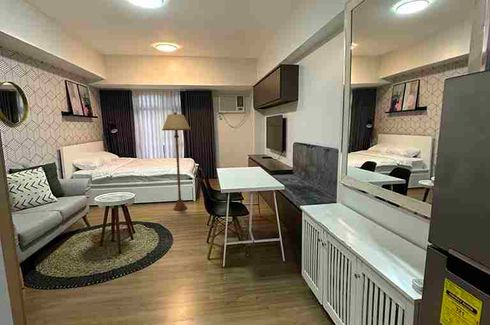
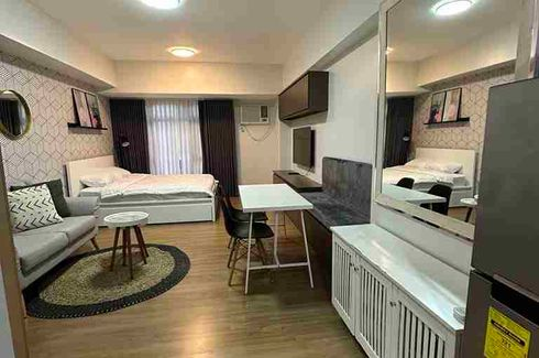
- floor lamp (178, 161)
